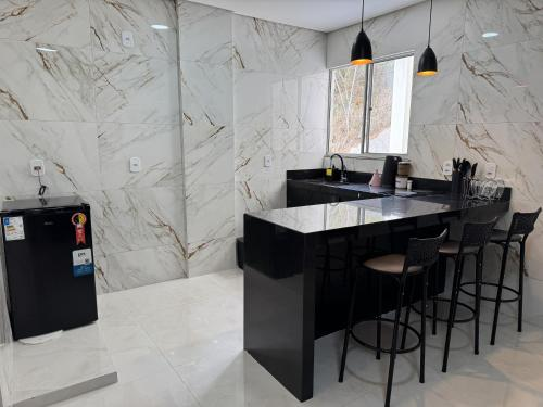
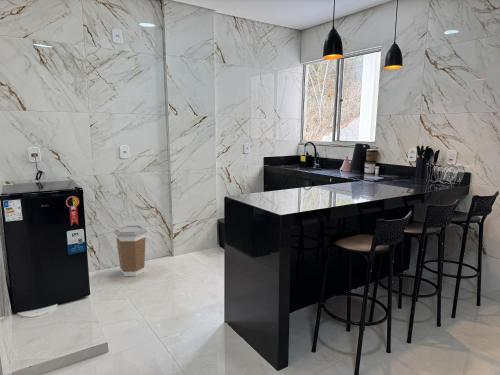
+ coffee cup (131, 250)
